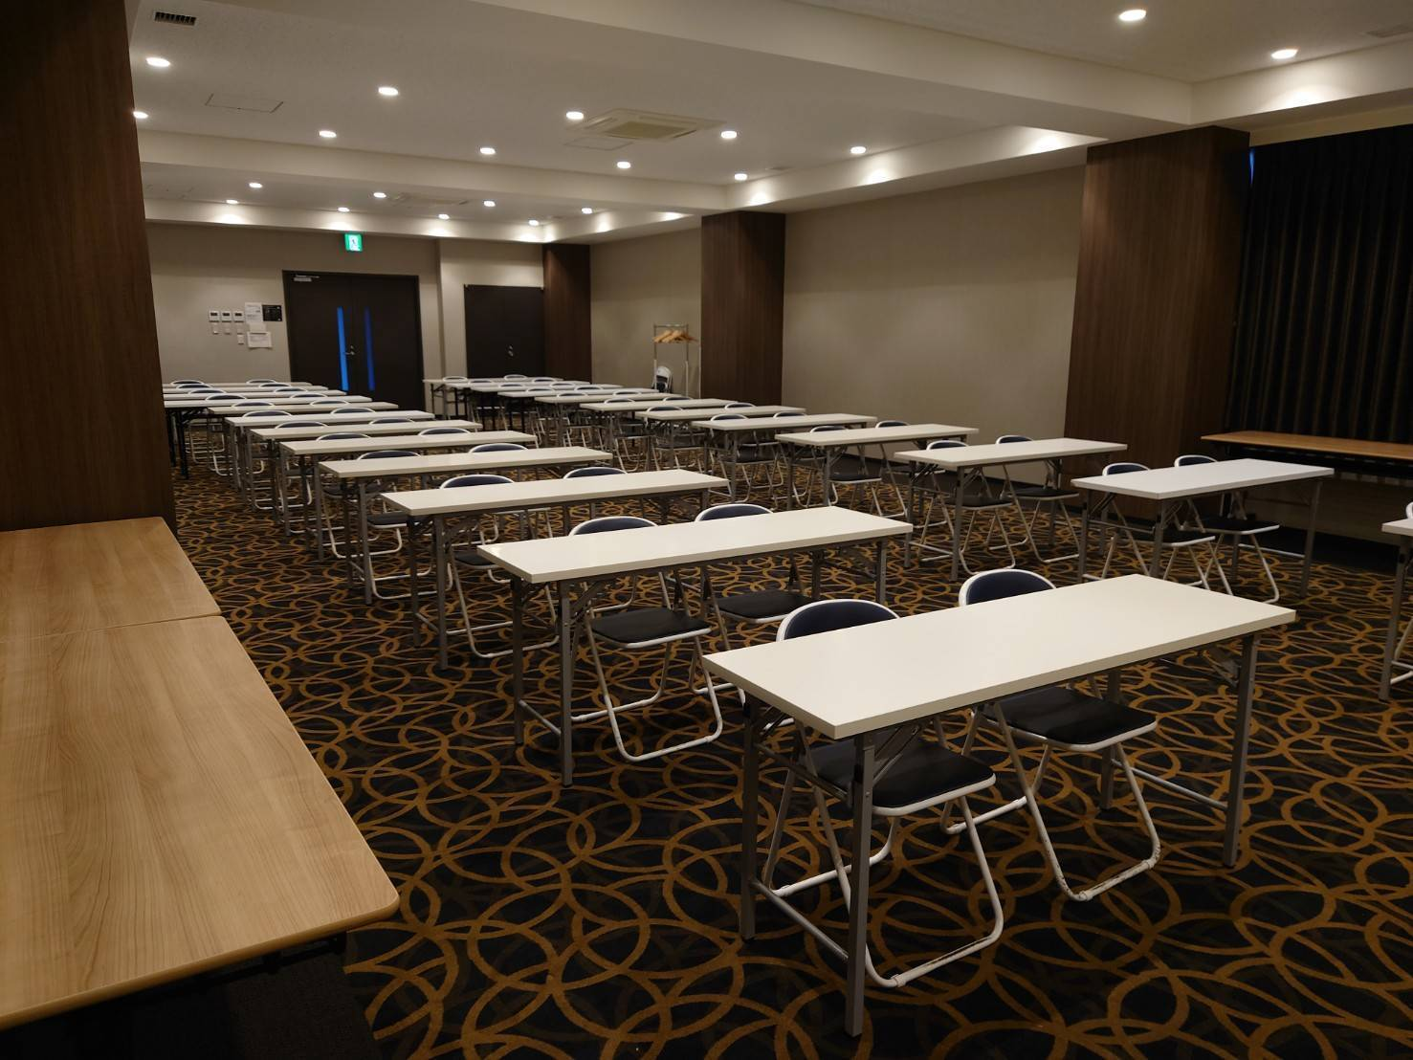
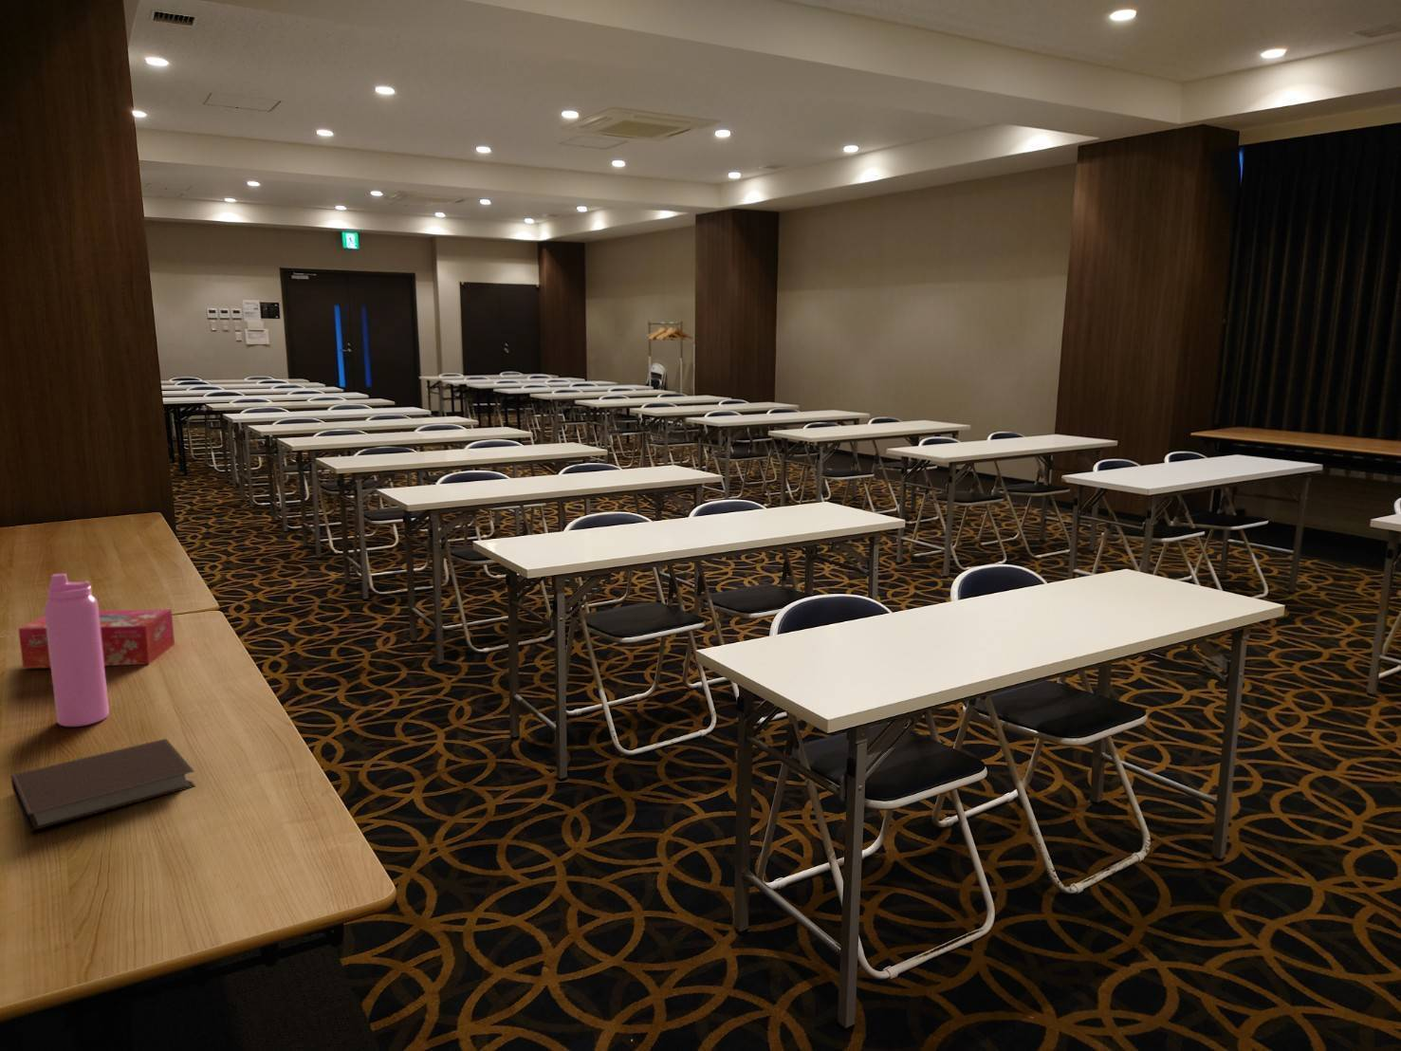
+ water bottle (75, 647)
+ notebook (104, 779)
+ tissue box (102, 637)
